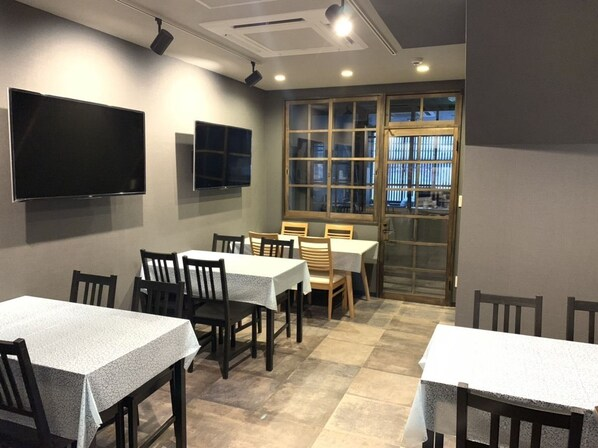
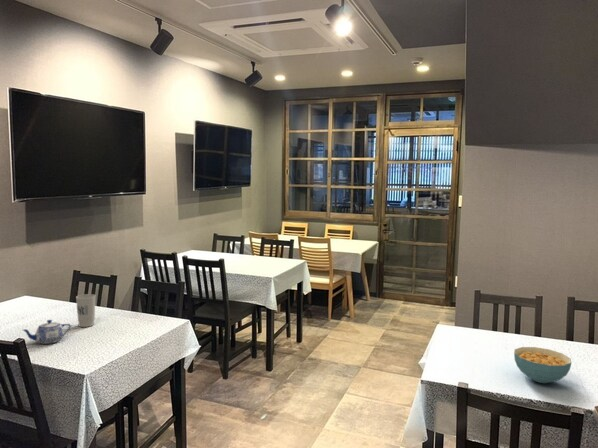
+ cup (86, 310)
+ teapot (47, 331)
+ cereal bowl (541, 367)
